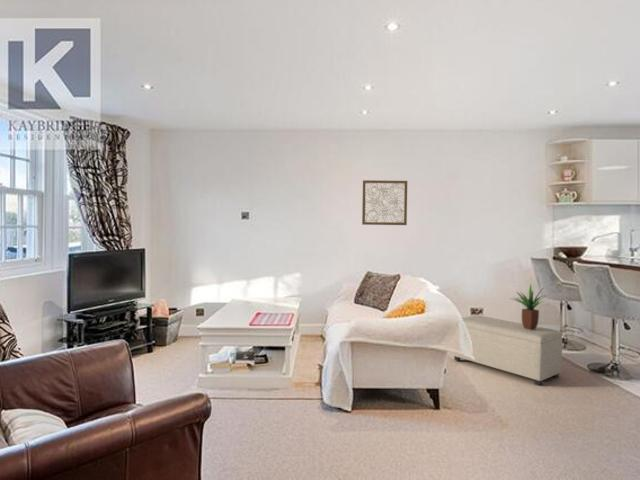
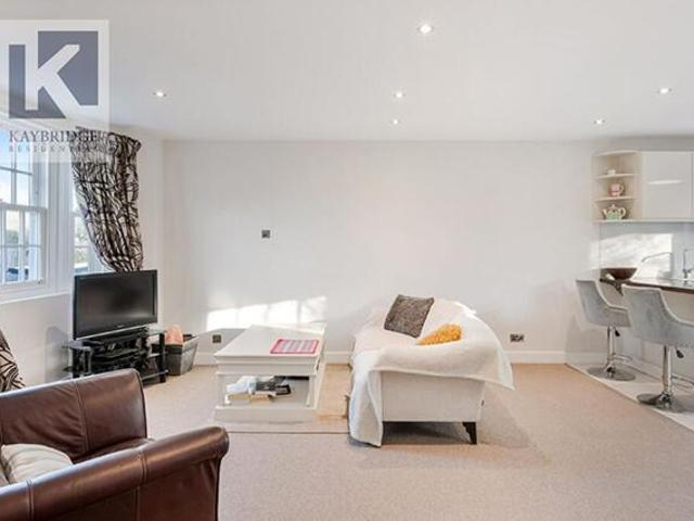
- ottoman (504, 345)
- potted plant (529, 306)
- wall art (382, 202)
